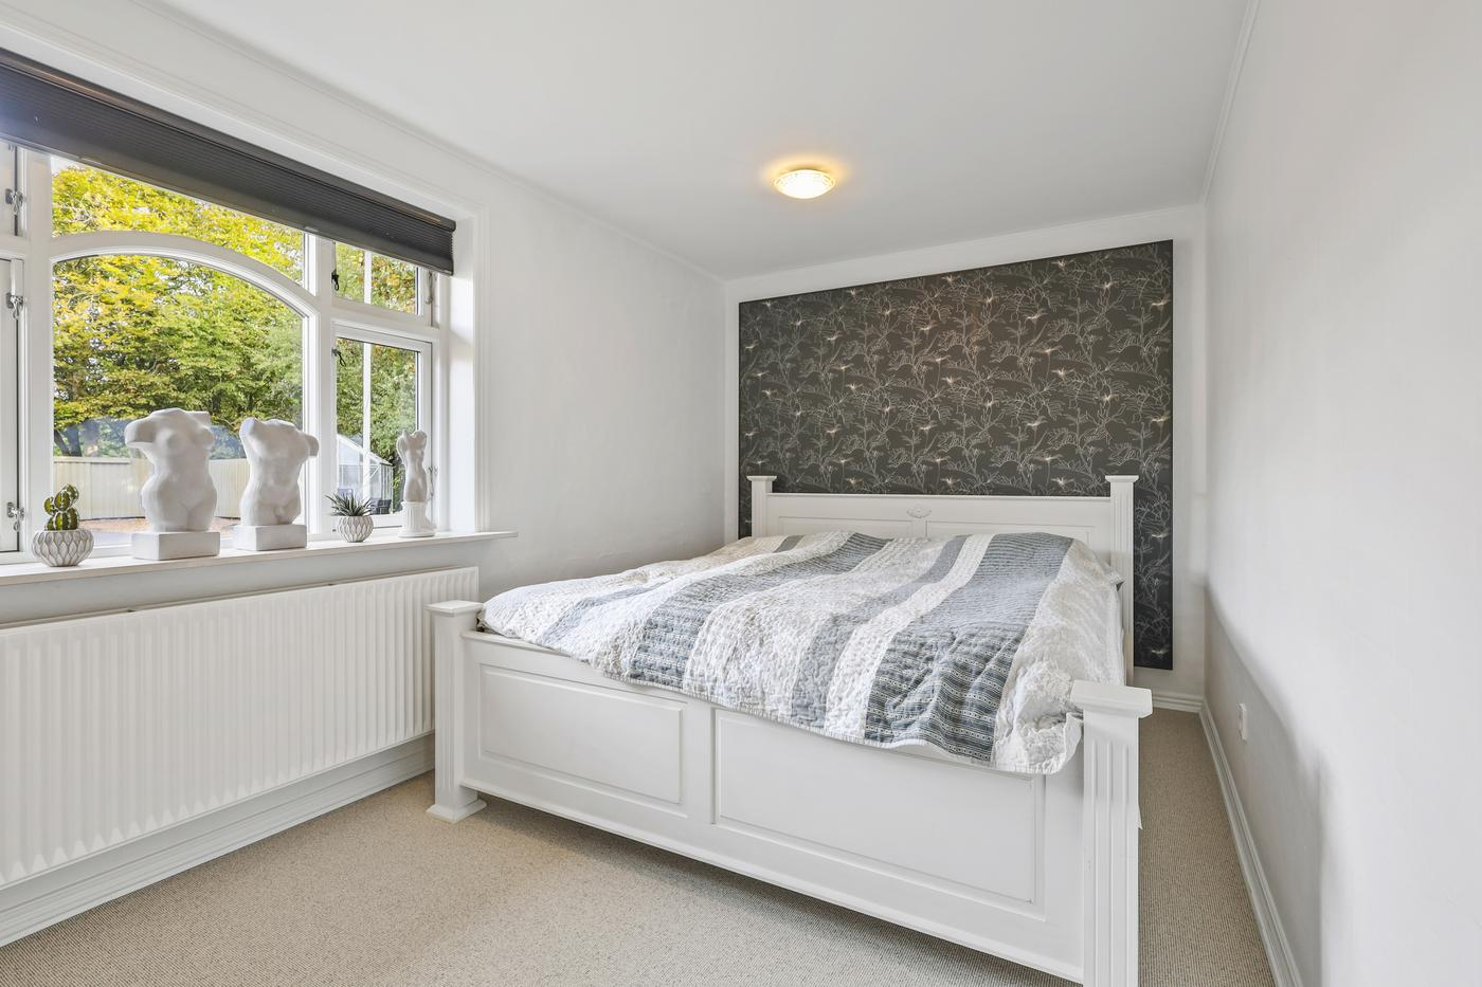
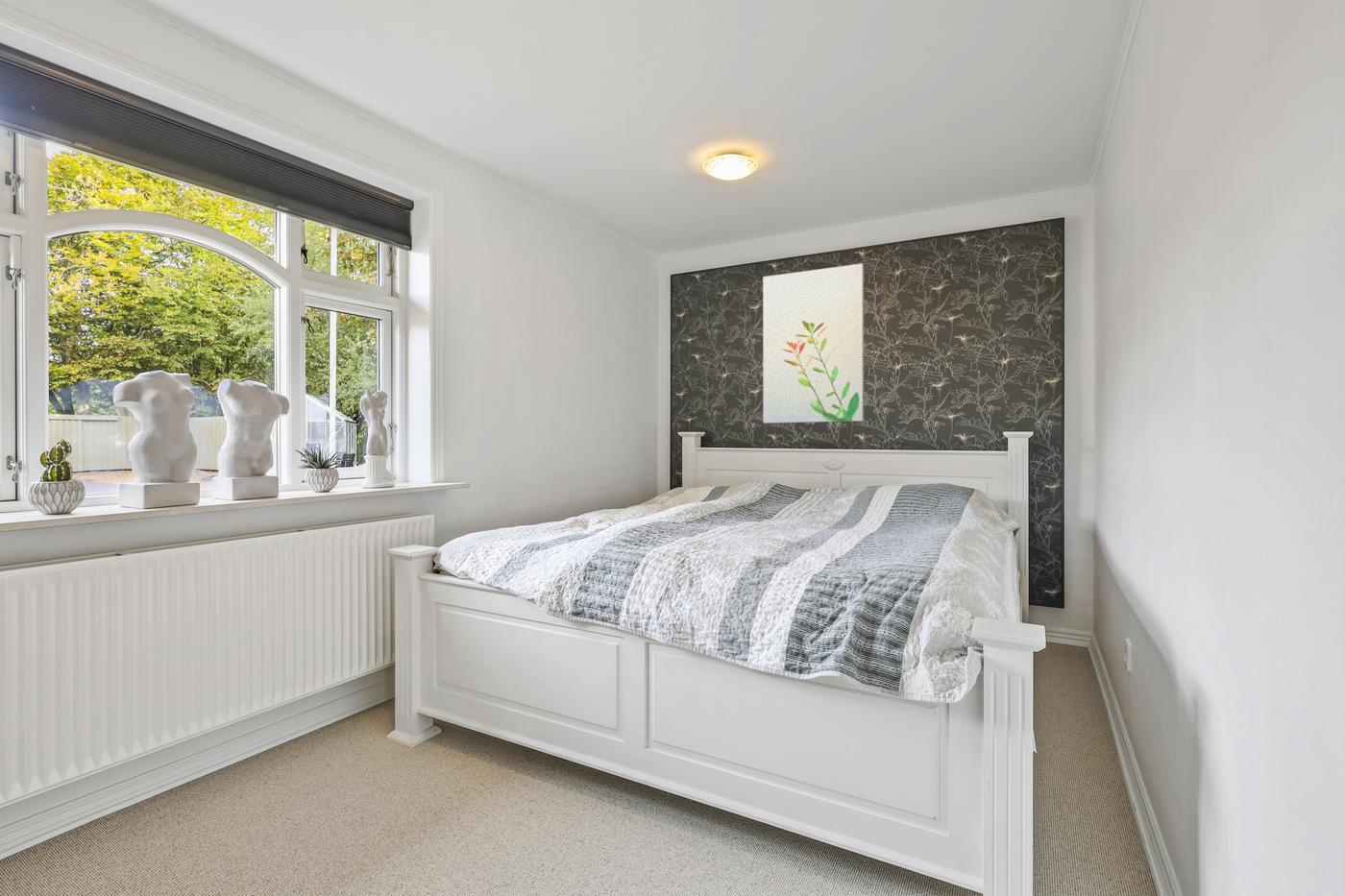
+ wall art (812, 346)
